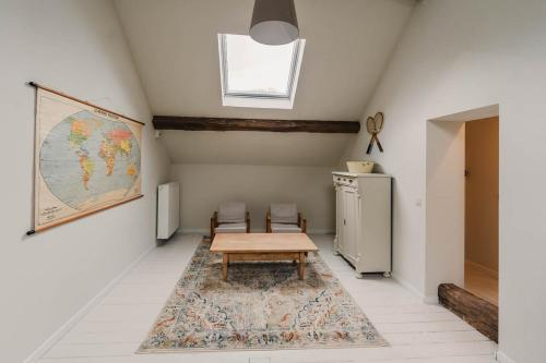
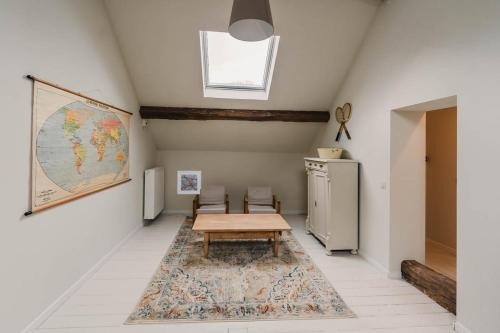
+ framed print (189, 182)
